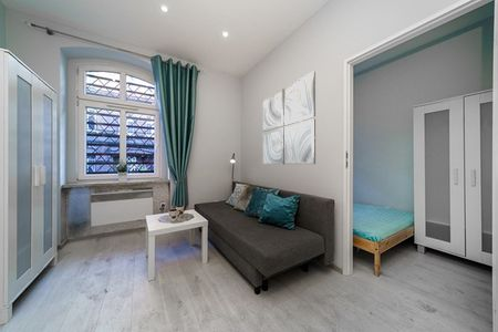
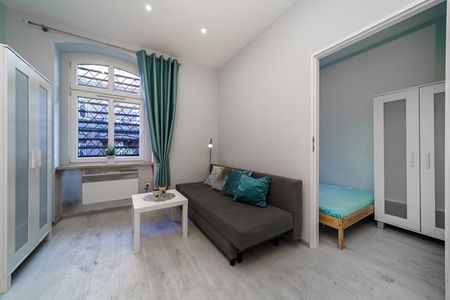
- wall art (283, 125)
